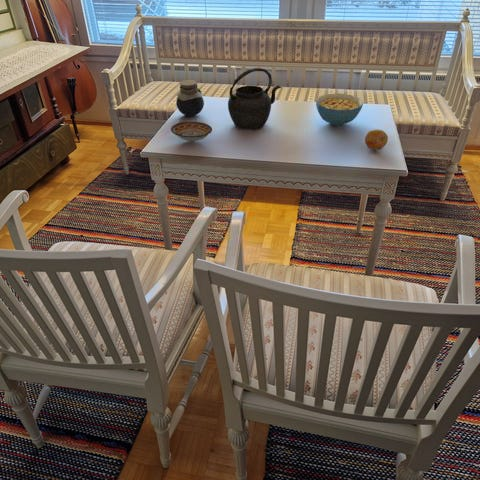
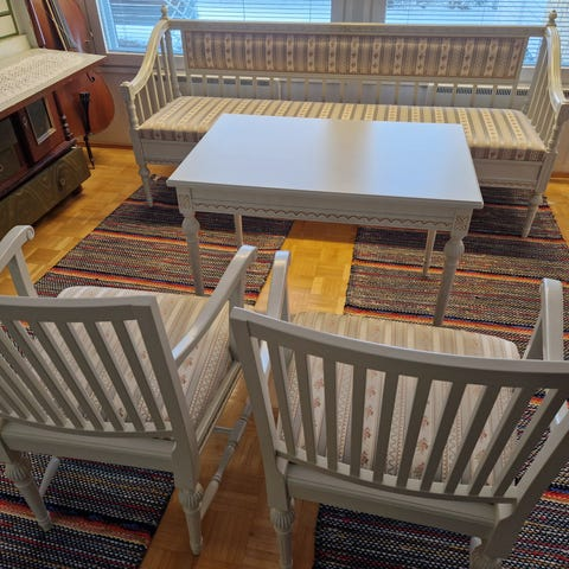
- cereal bowl (338, 112)
- bowl (191, 134)
- fruit (376, 139)
- jar (191, 98)
- kettle (255, 95)
